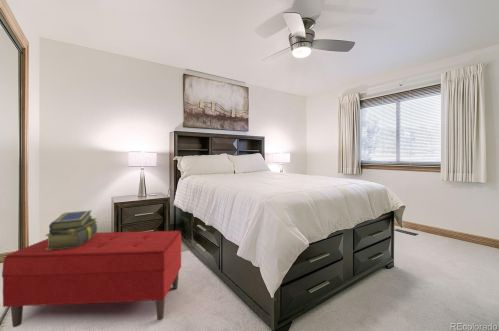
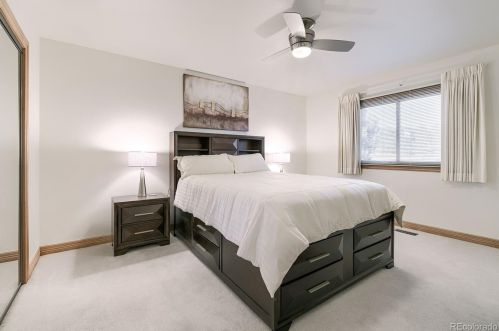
- stack of books (73, 228)
- bench (106, 272)
